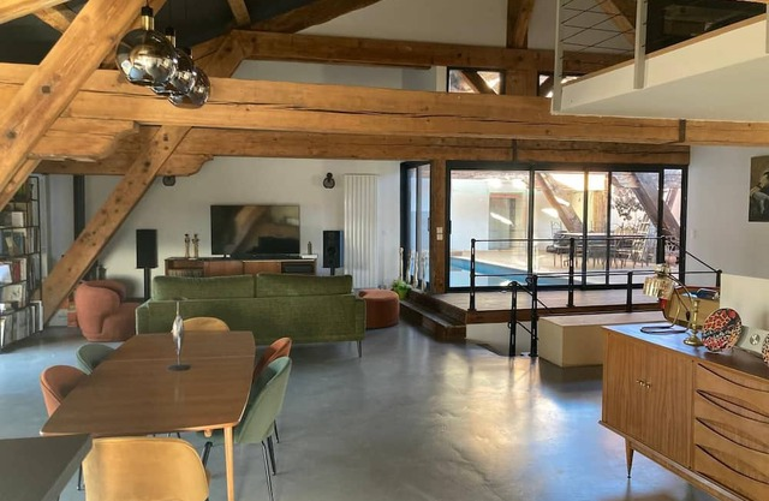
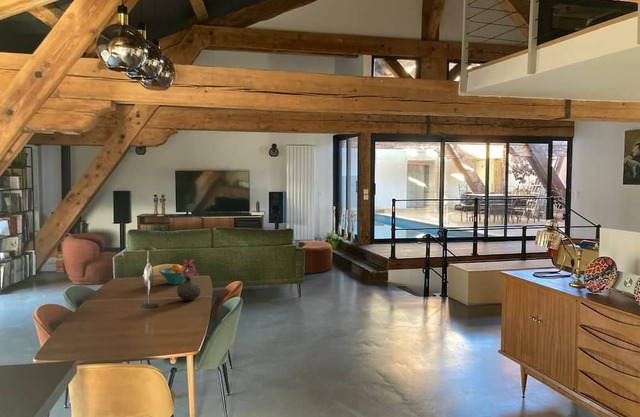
+ fruit bowl (176, 273)
+ vase (188, 280)
